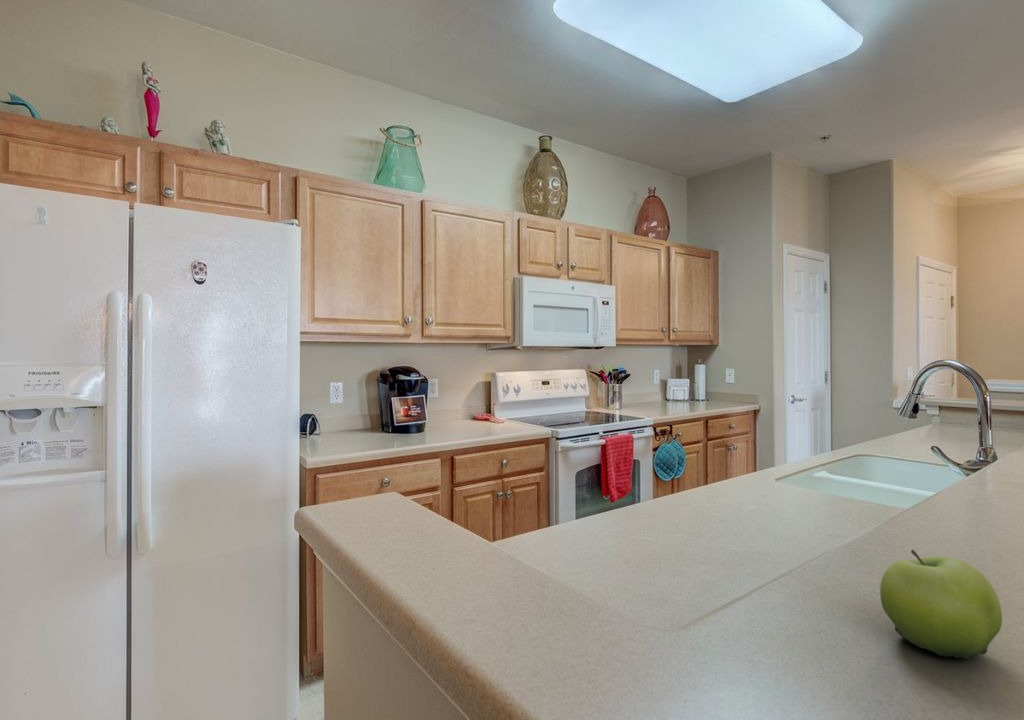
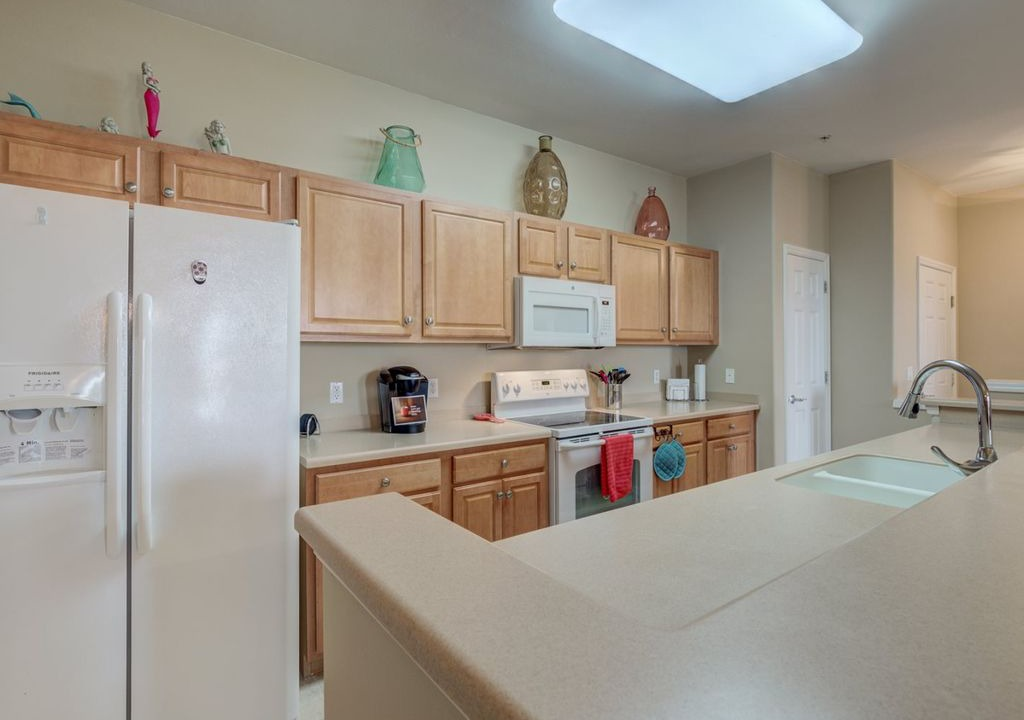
- fruit (937, 600)
